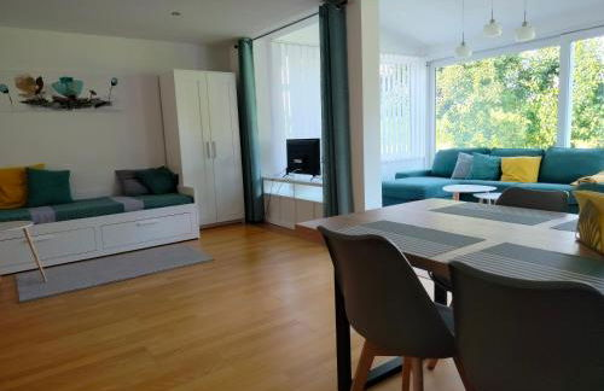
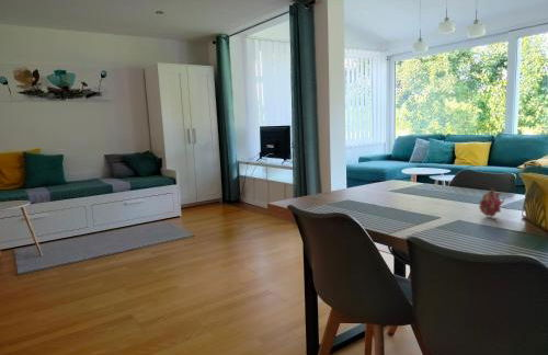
+ fruit (490, 201)
